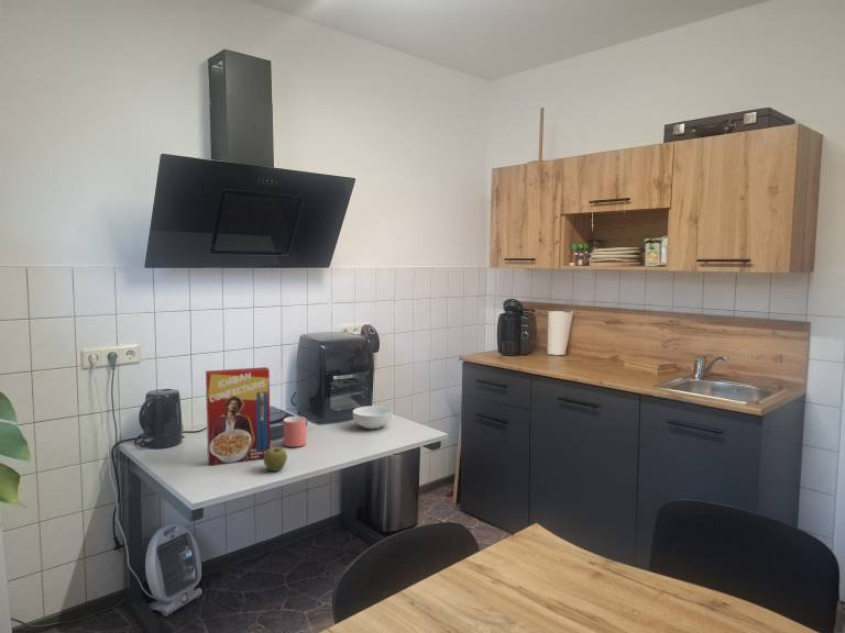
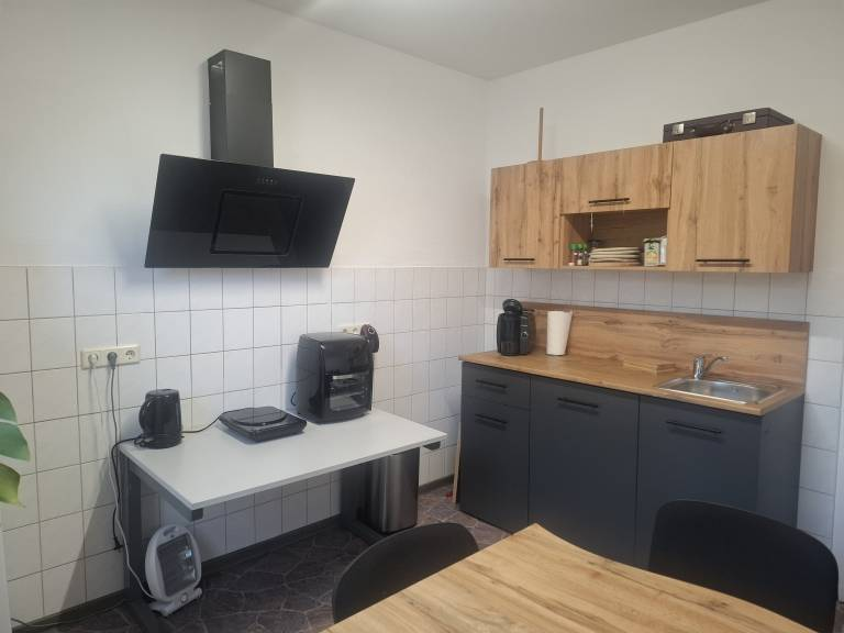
- cereal box (238, 414)
- mug (294, 430)
- cereal bowl (372, 418)
- apple (275, 458)
